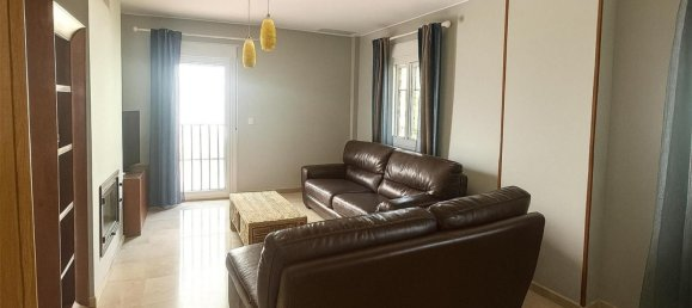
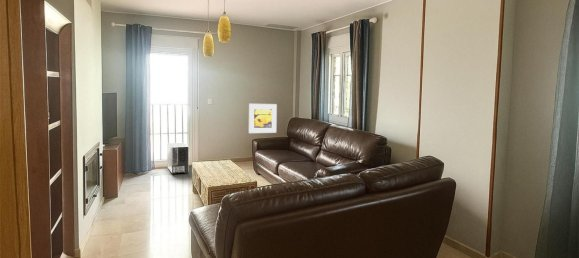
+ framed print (262, 118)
+ air purifier (177, 157)
